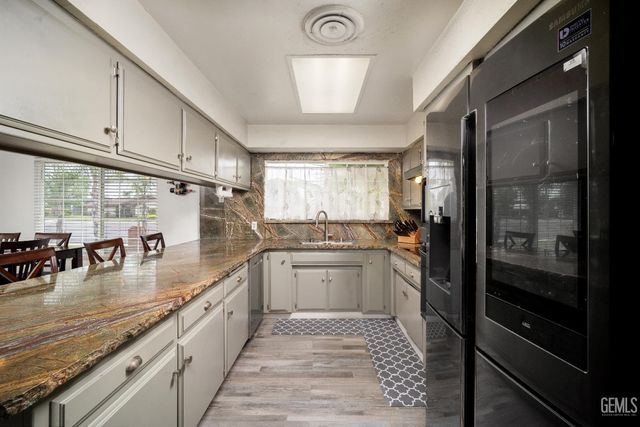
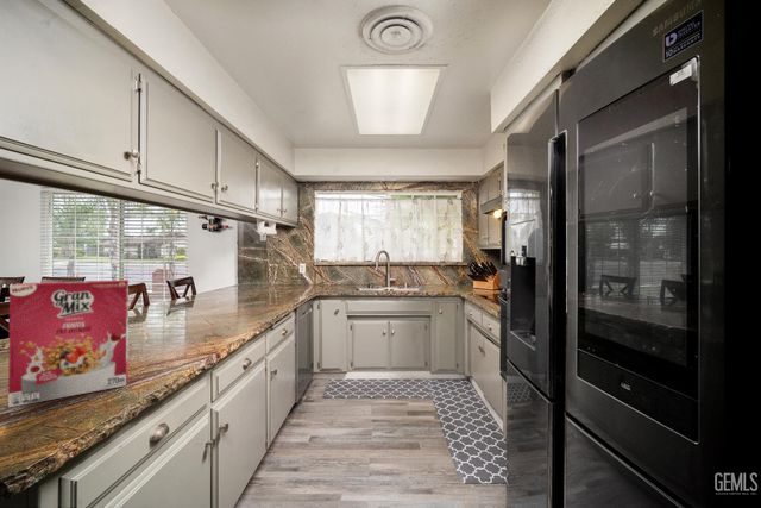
+ cereal box (74, 337)
